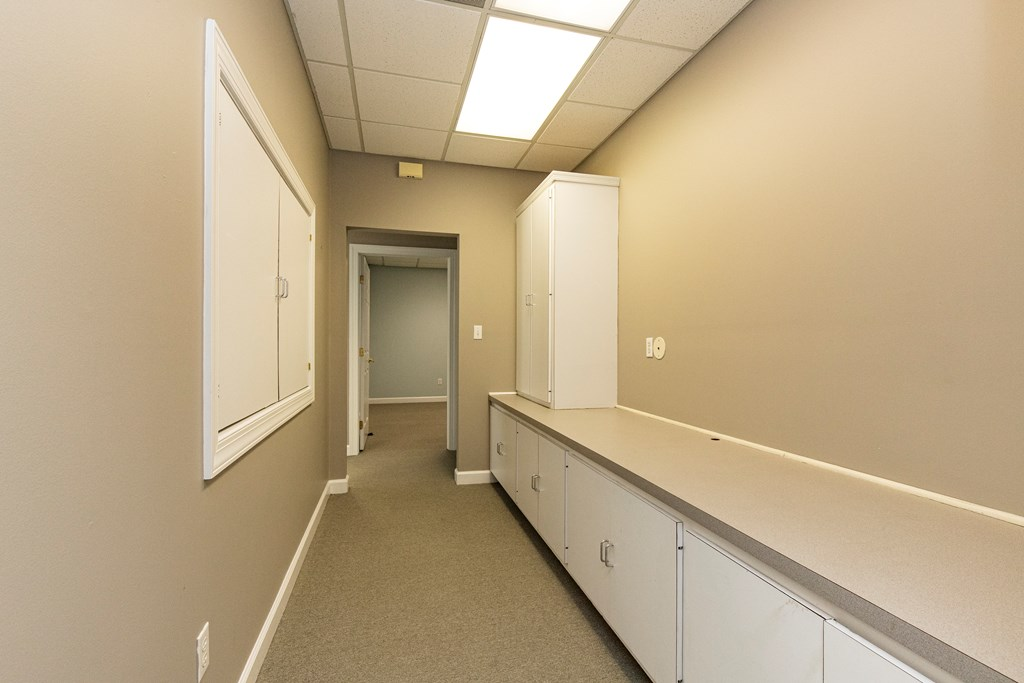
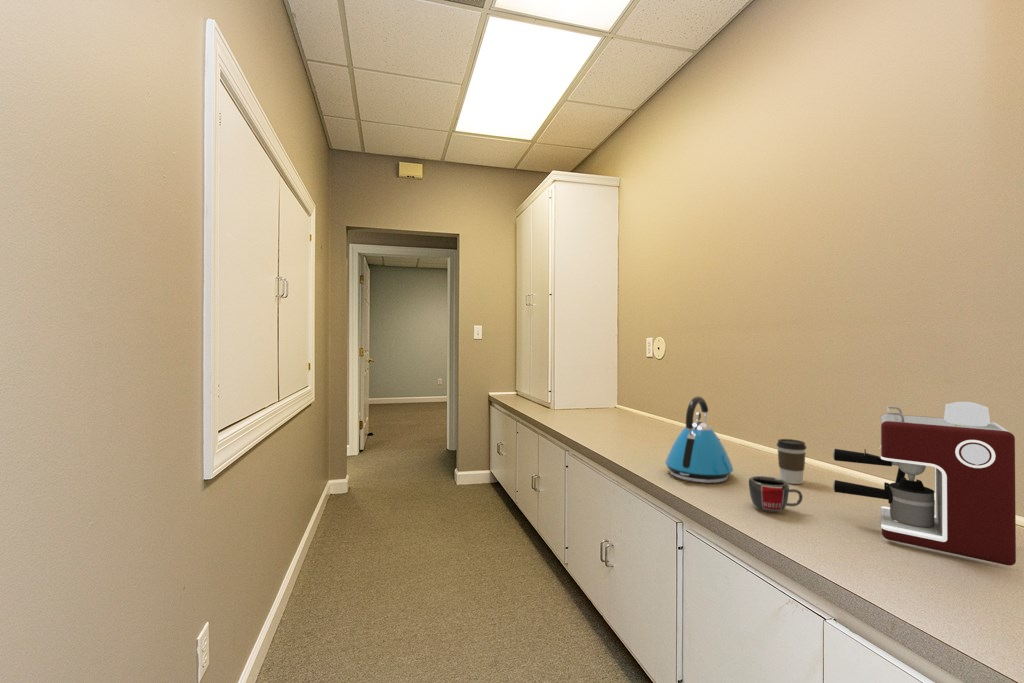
+ mug (775, 495)
+ coffee cup (791, 461)
+ kettle (697, 435)
+ coffee maker (912, 467)
